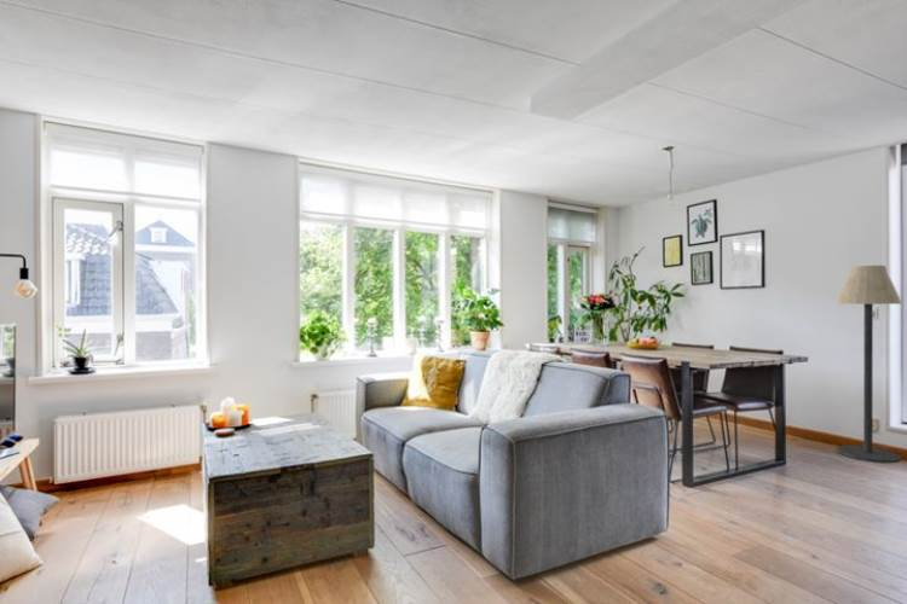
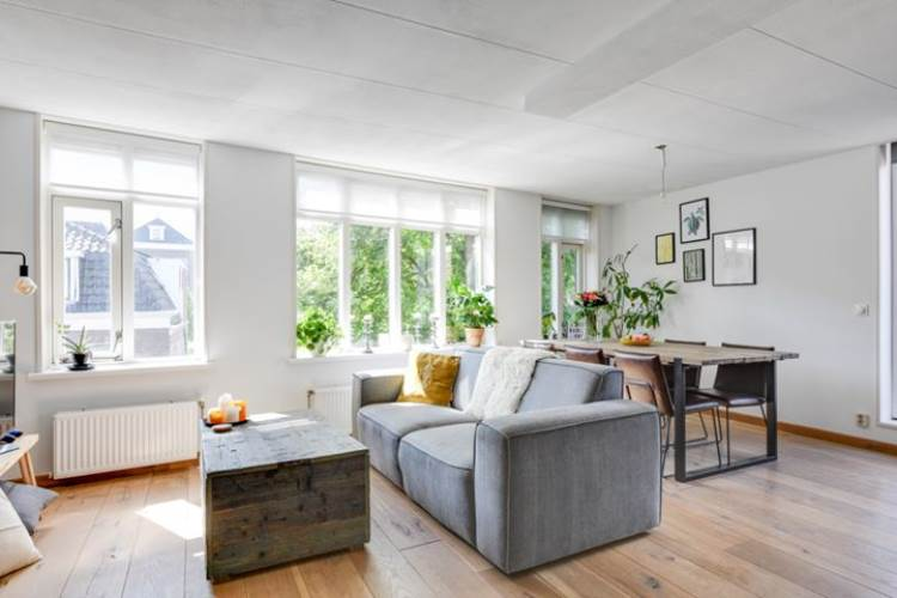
- floor lamp (867, 360)
